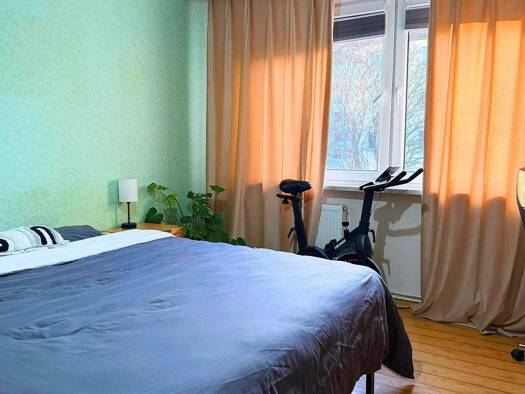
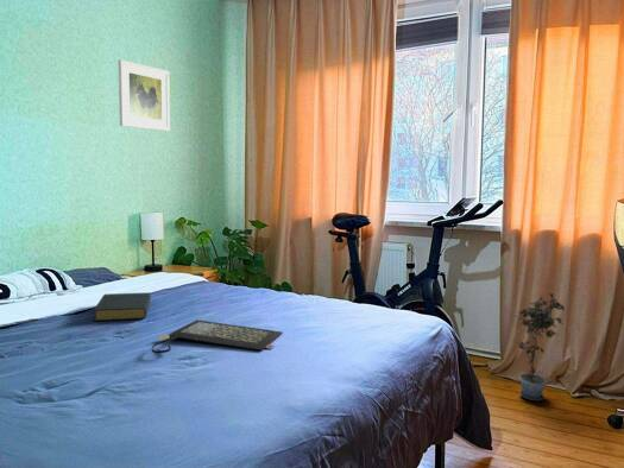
+ hardback book (124, 305)
+ potted plant (536, 346)
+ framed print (145, 96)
+ clutch bag (220, 333)
